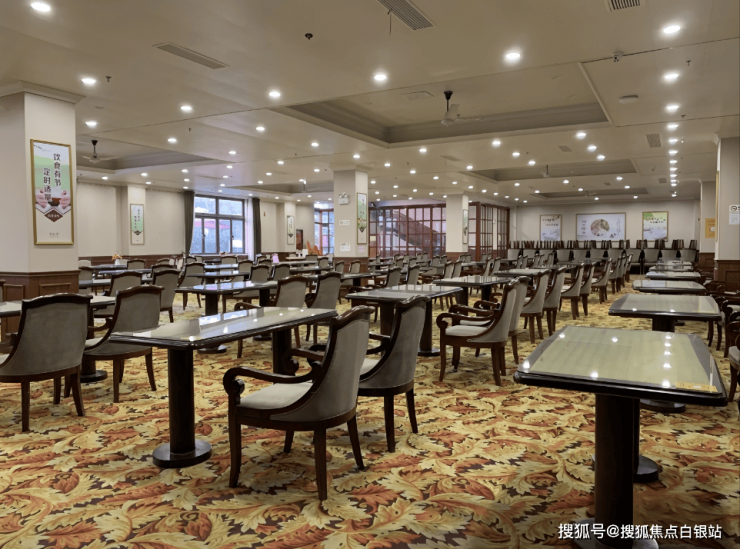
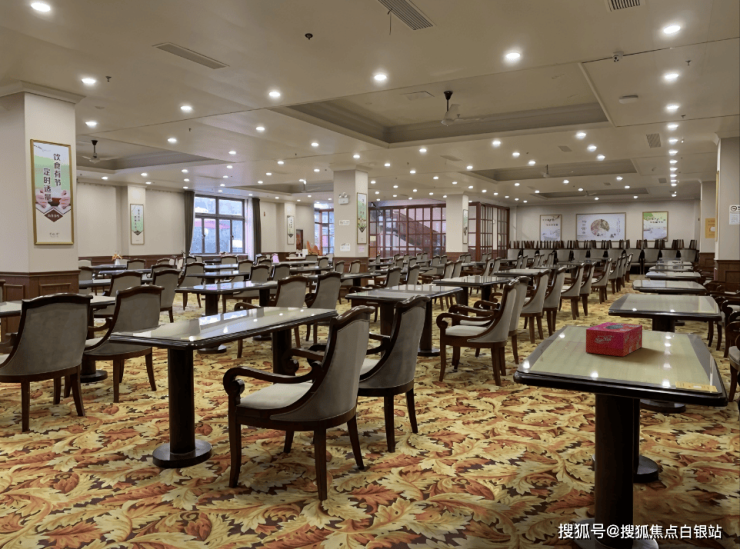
+ tissue box (614, 338)
